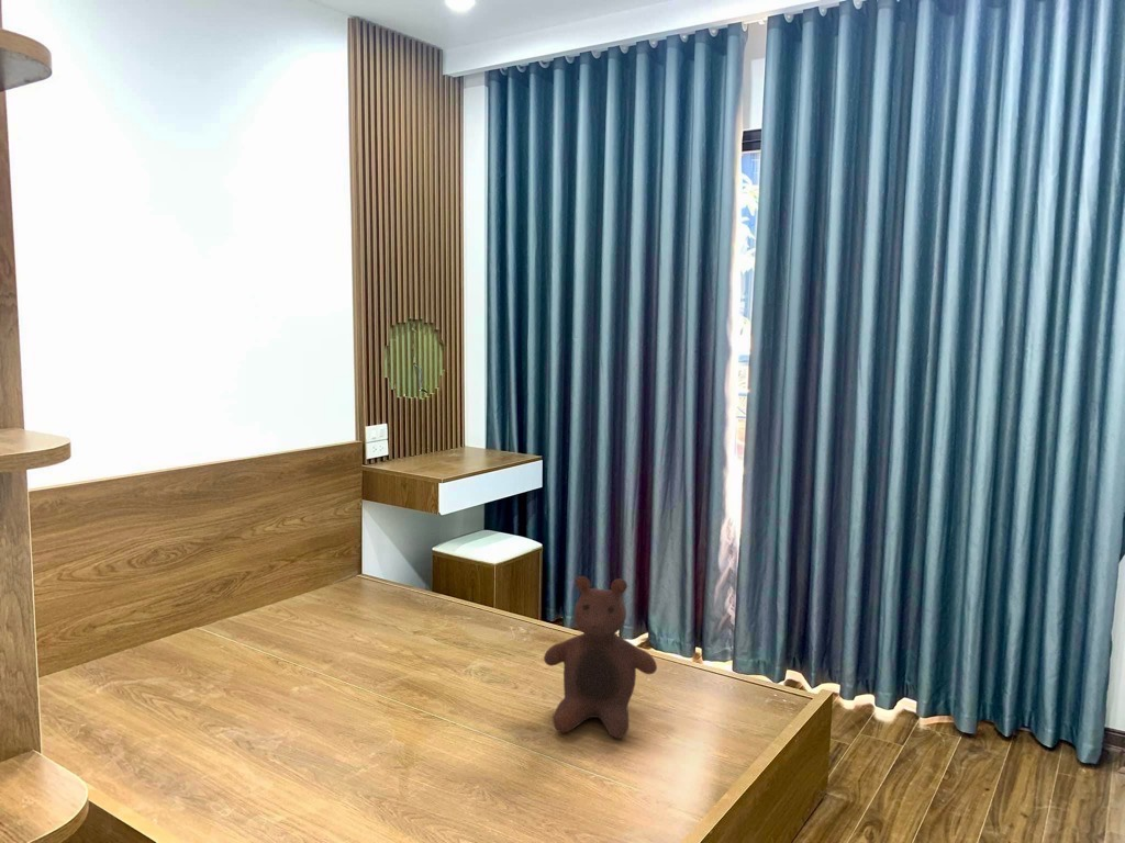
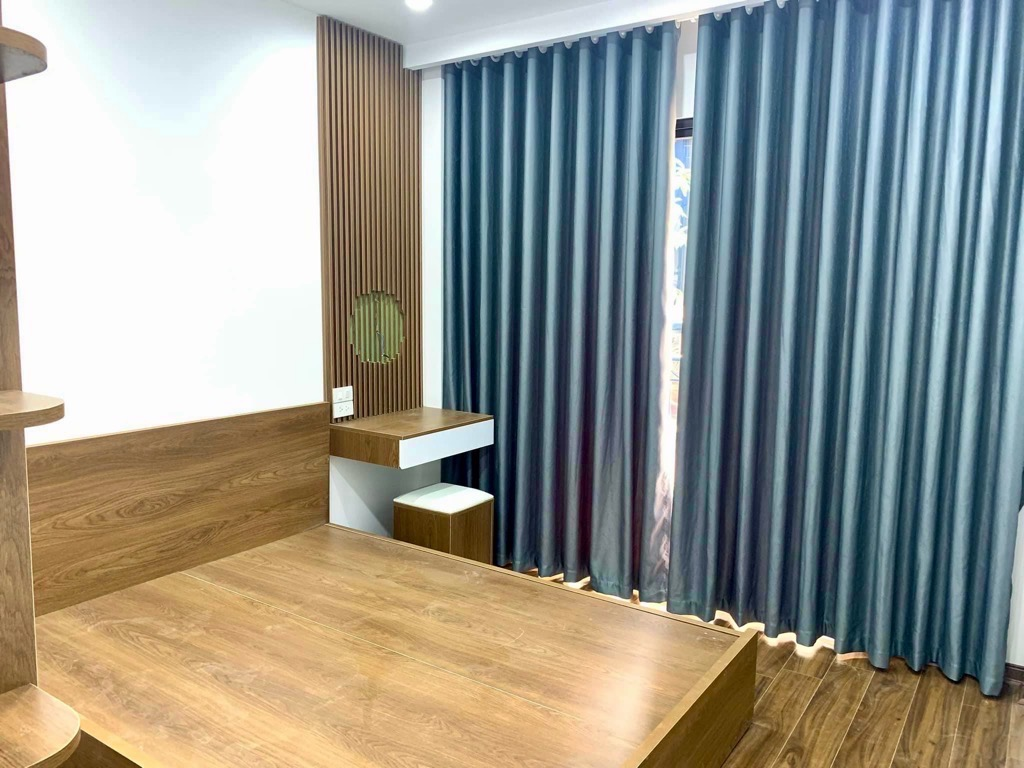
- stuffed bear (597, 651)
